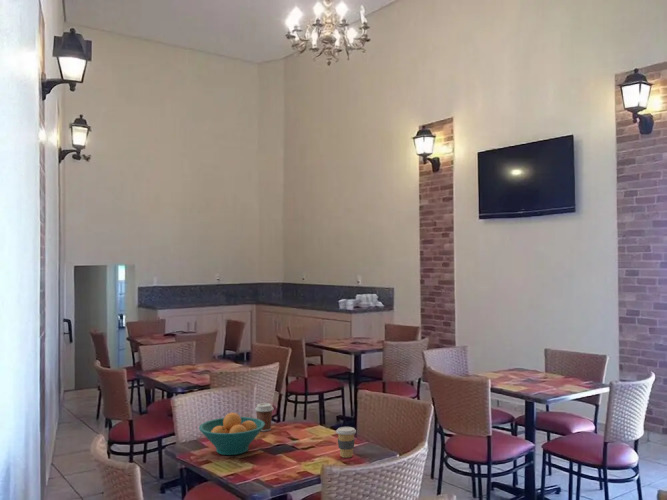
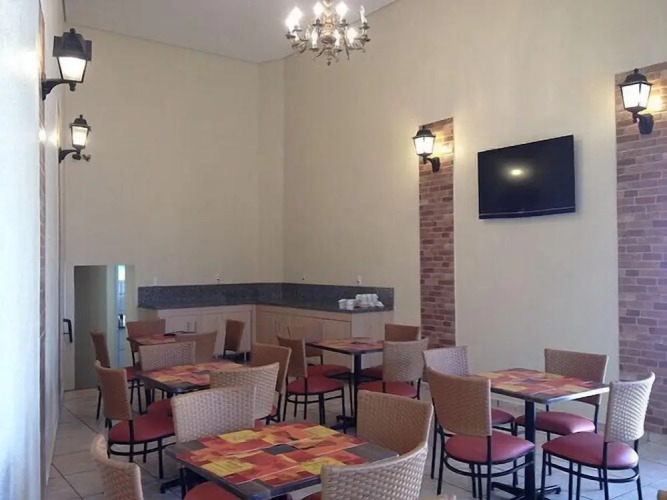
- fruit bowl (232, 432)
- coffee cup (346, 442)
- coffee cup (264, 417)
